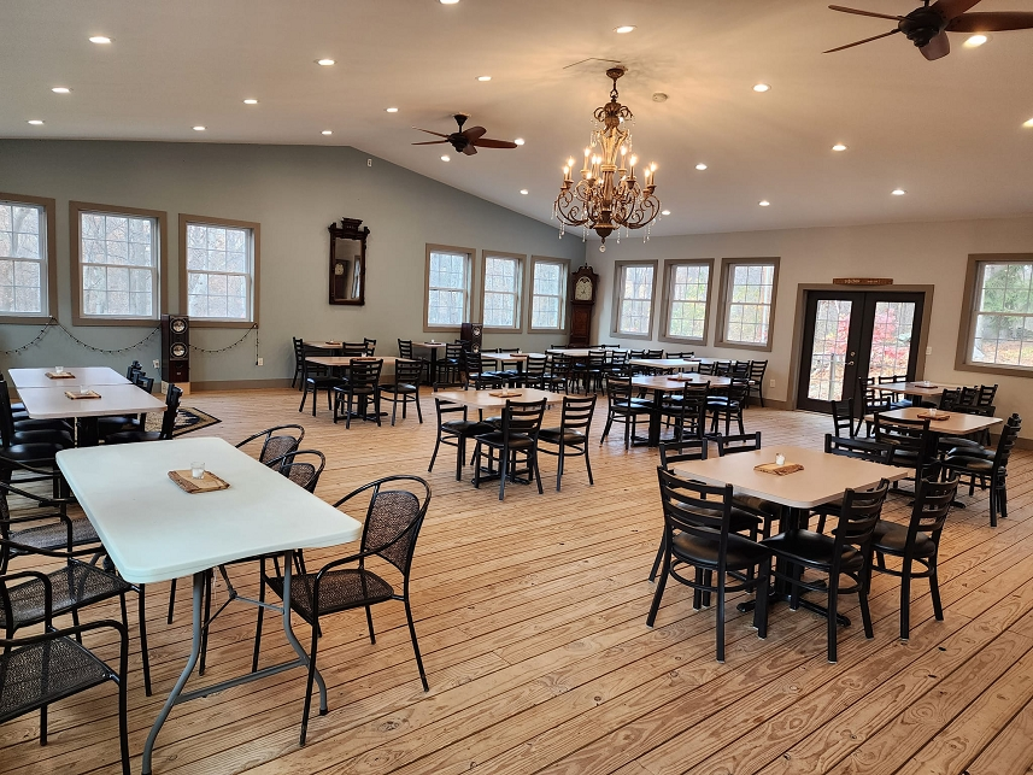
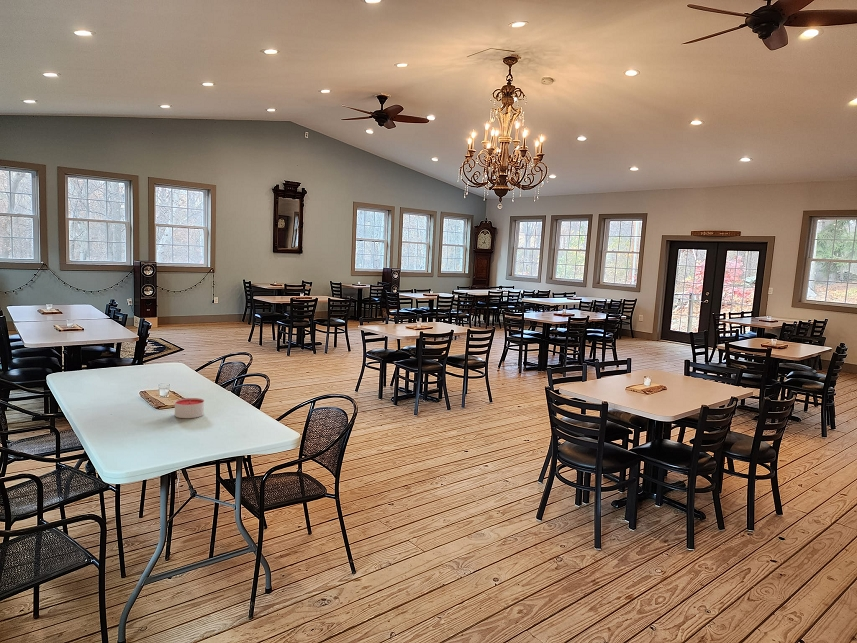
+ candle (189, 407)
